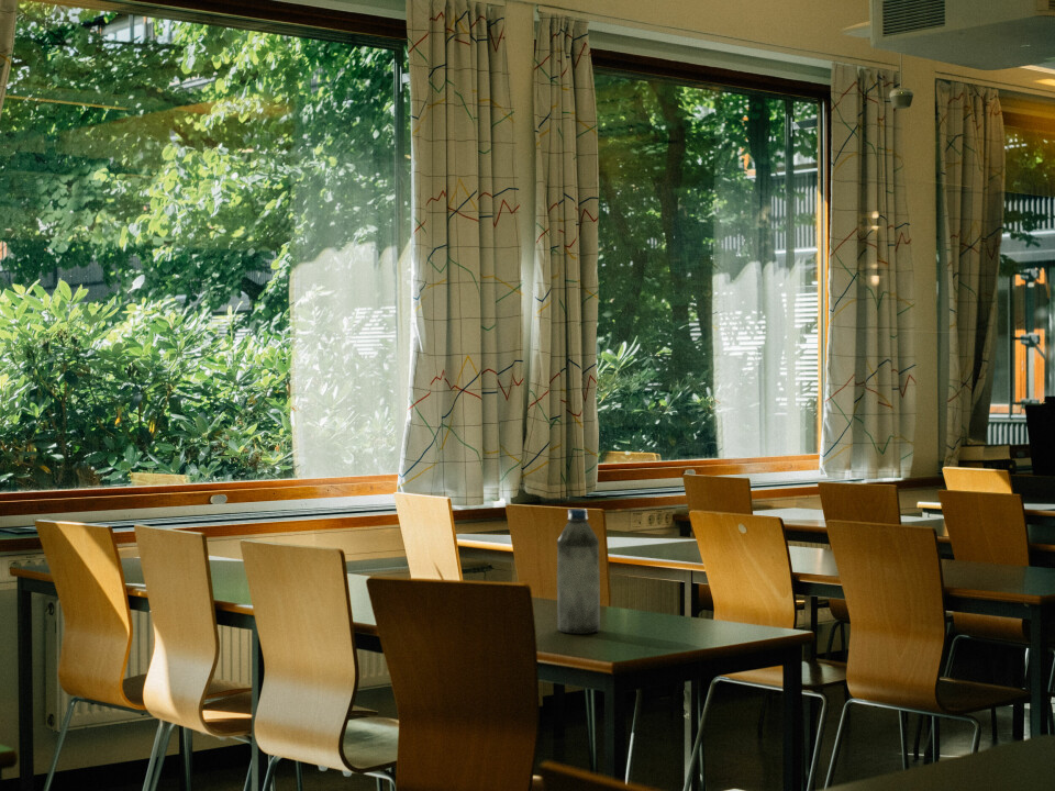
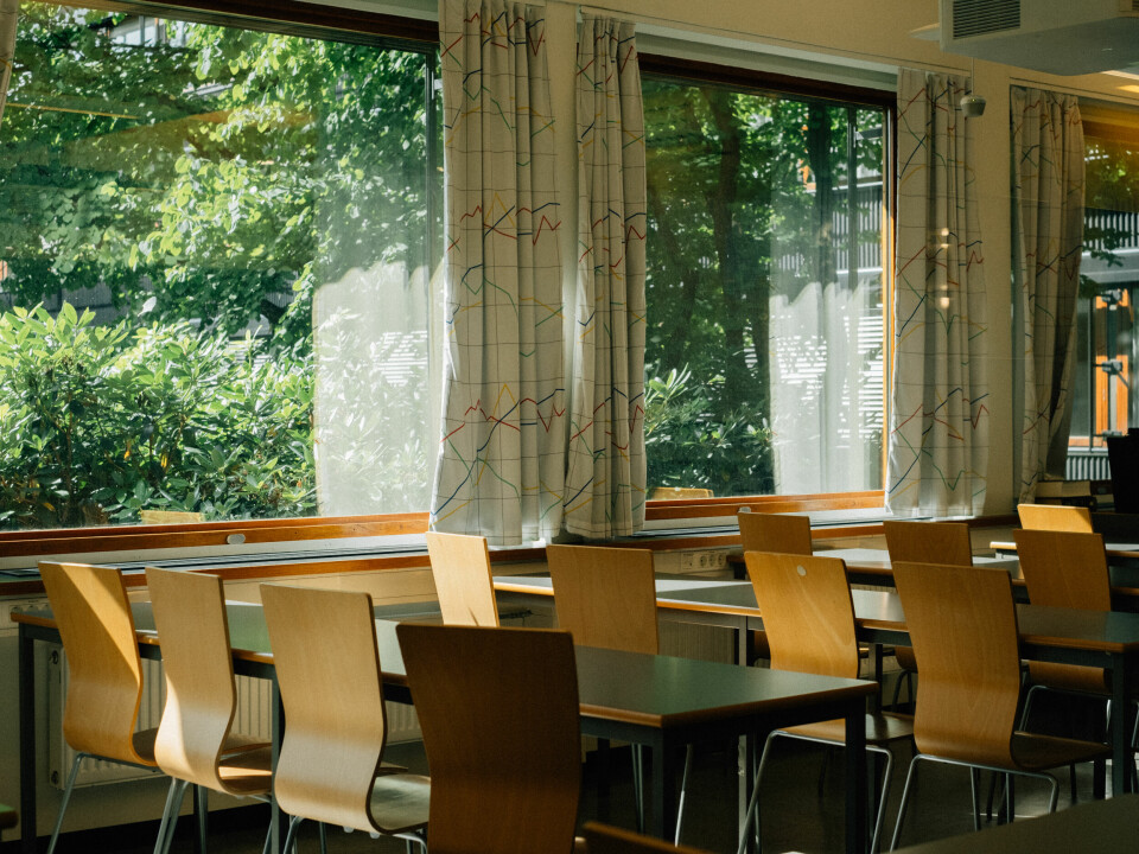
- water bottle (577, 569)
